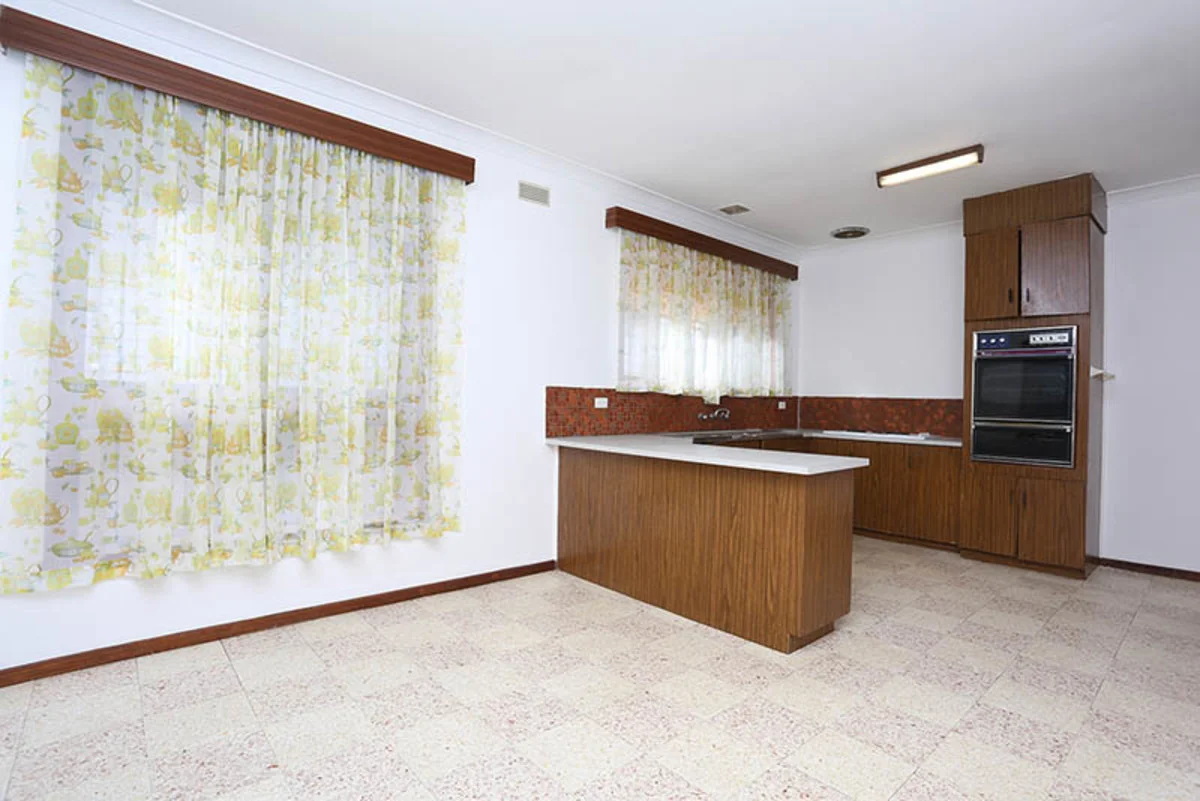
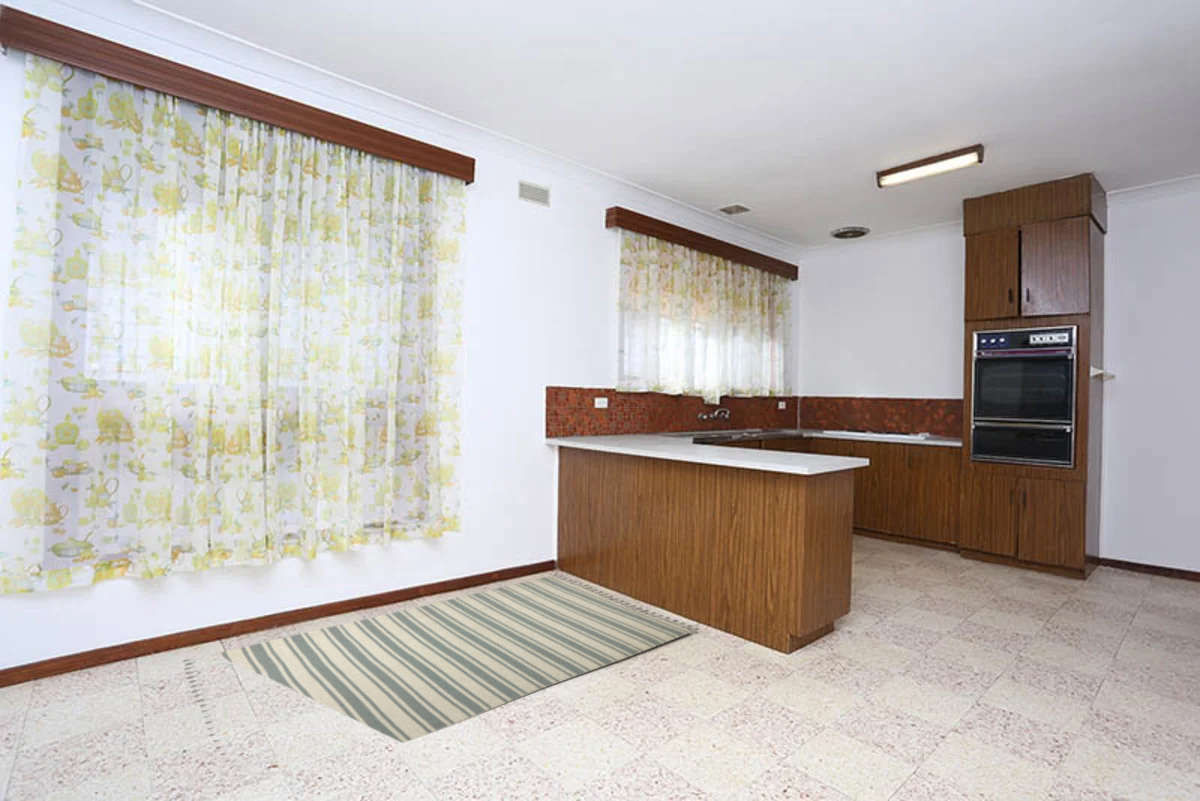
+ rug (461, 643)
